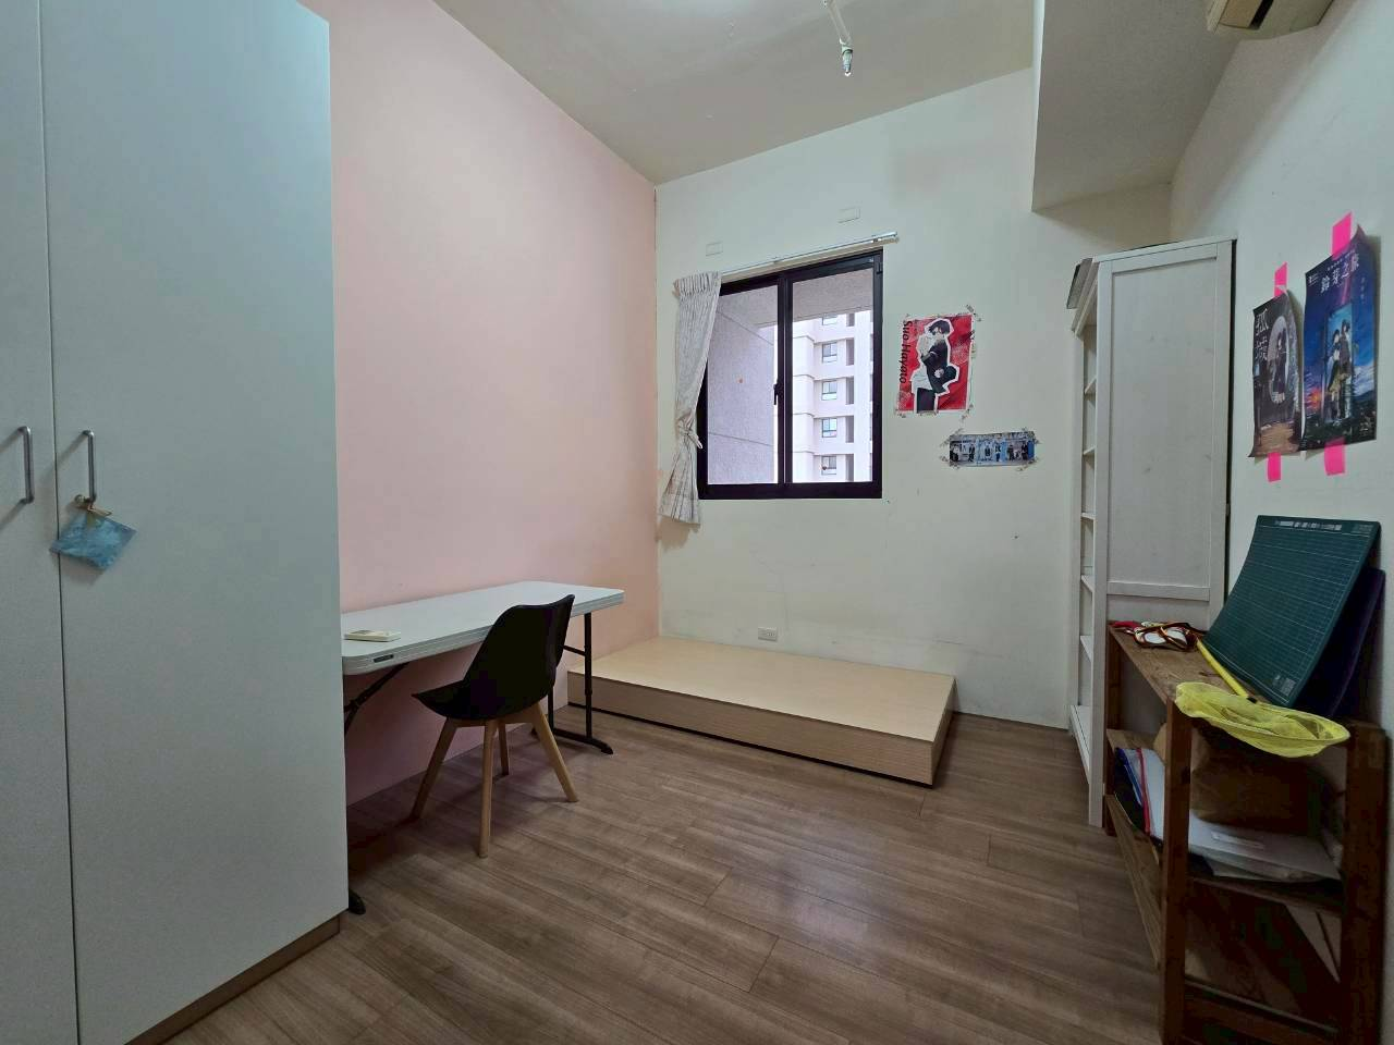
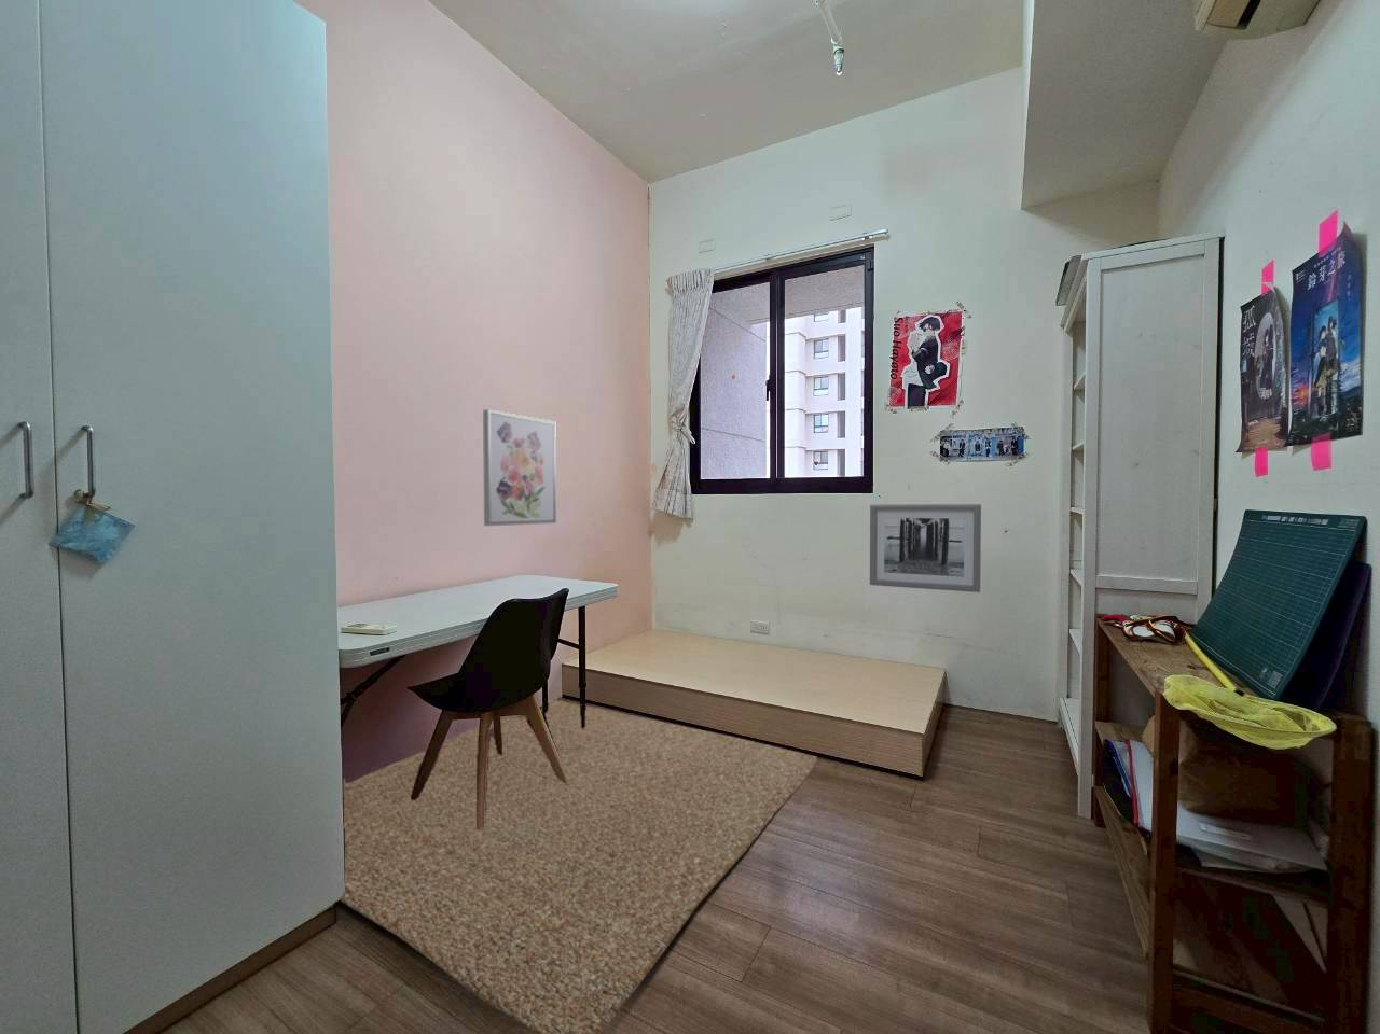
+ wall art (923, 546)
+ wall art (522, 469)
+ rug (512, 770)
